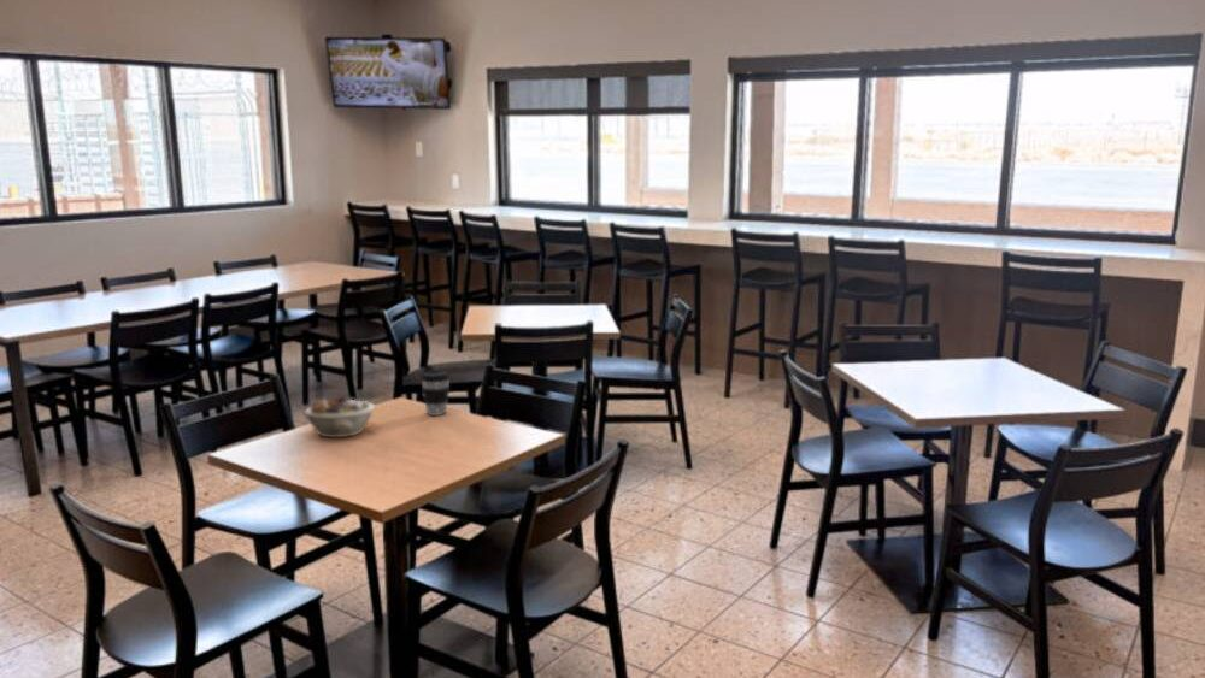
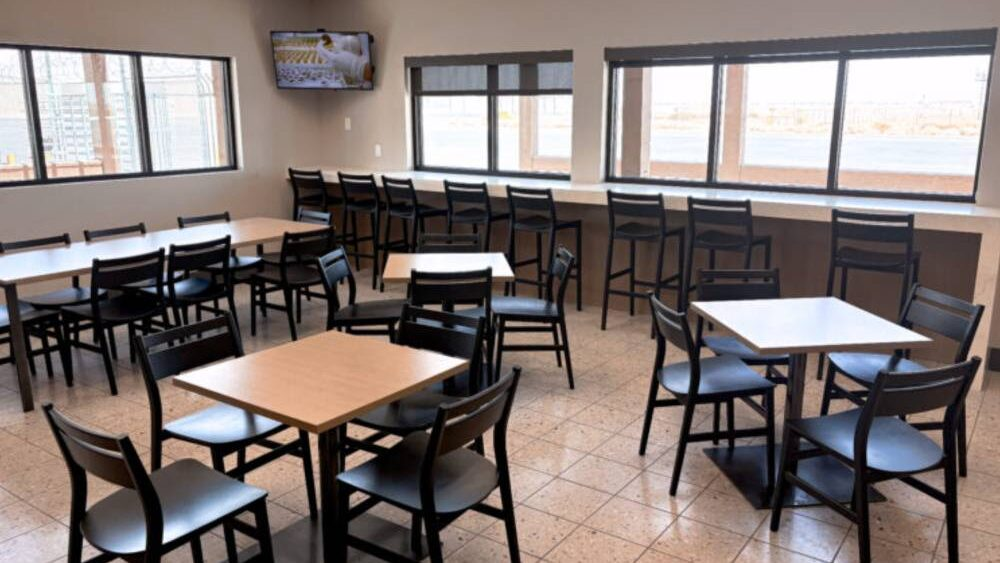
- coffee cup (435, 393)
- succulent planter (340, 414)
